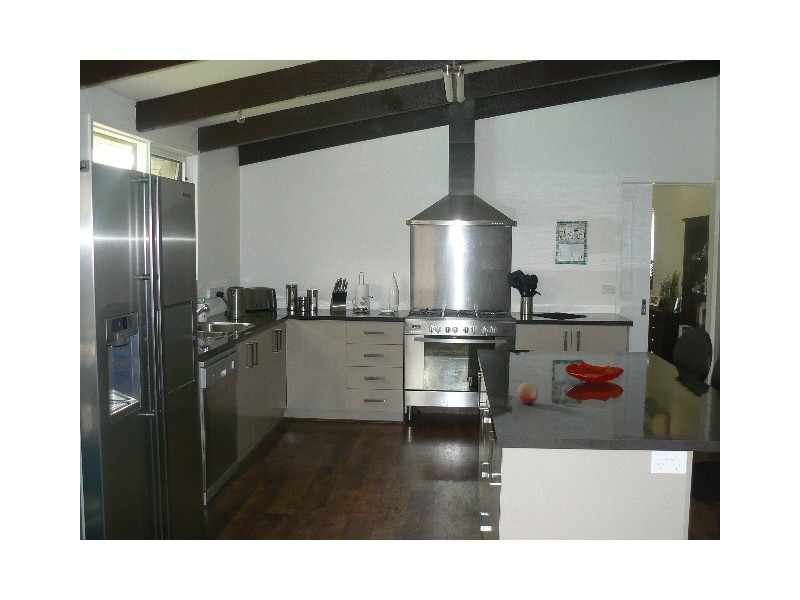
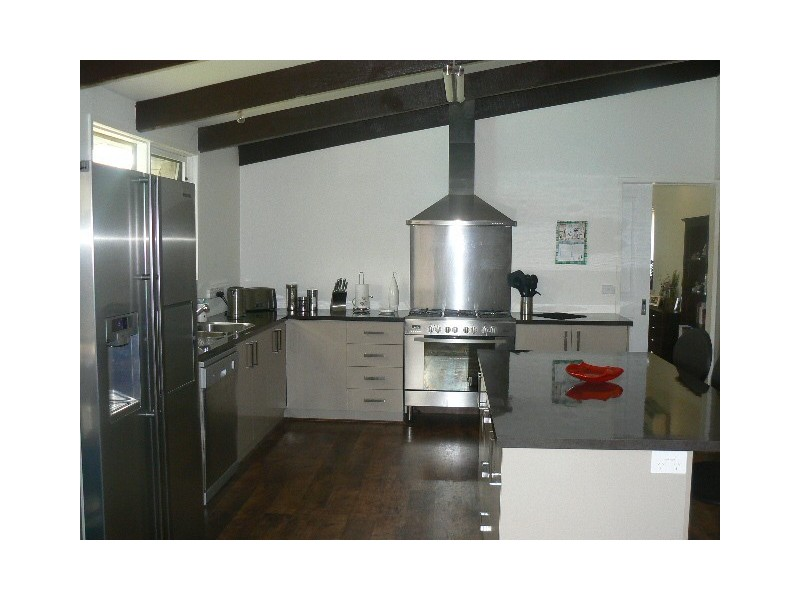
- fruit (527, 392)
